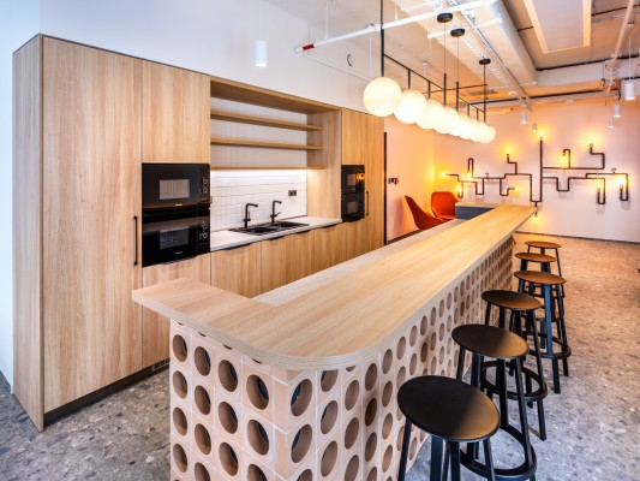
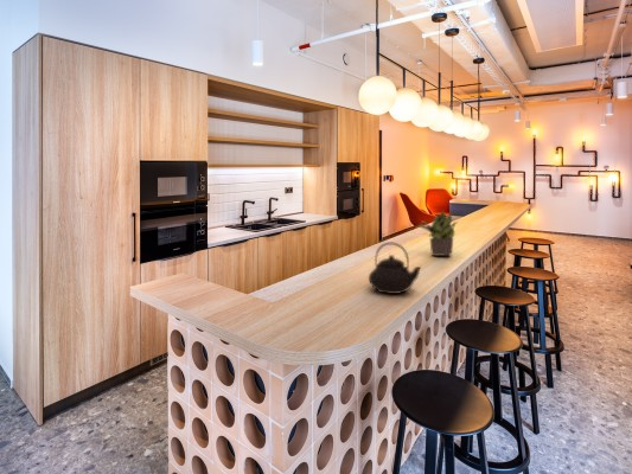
+ potted plant (436, 232)
+ teapot (395, 267)
